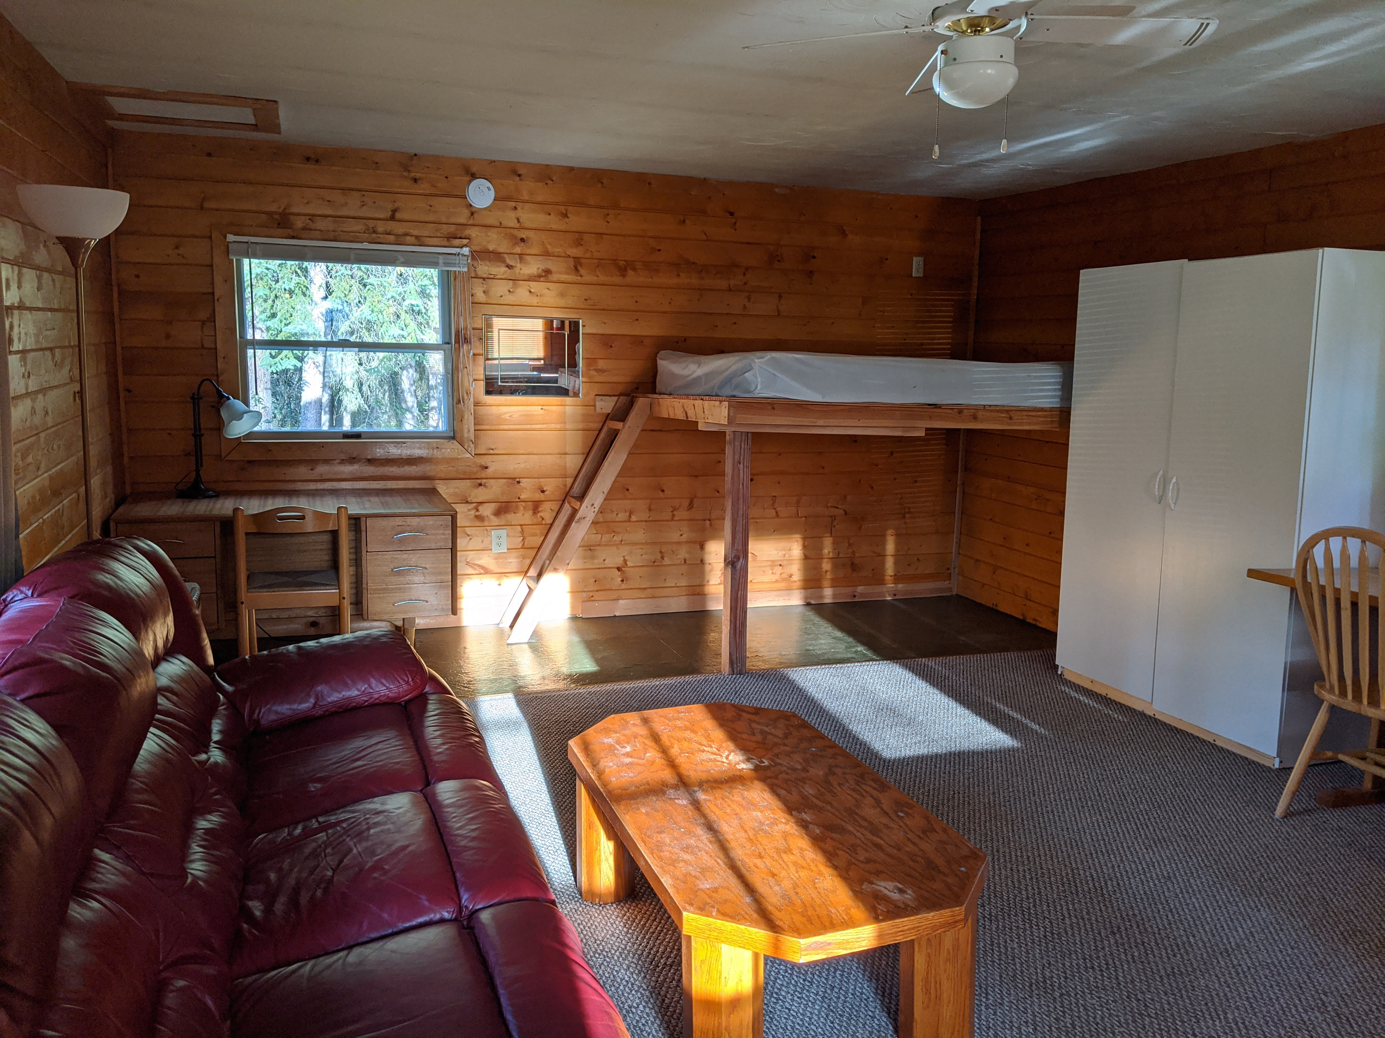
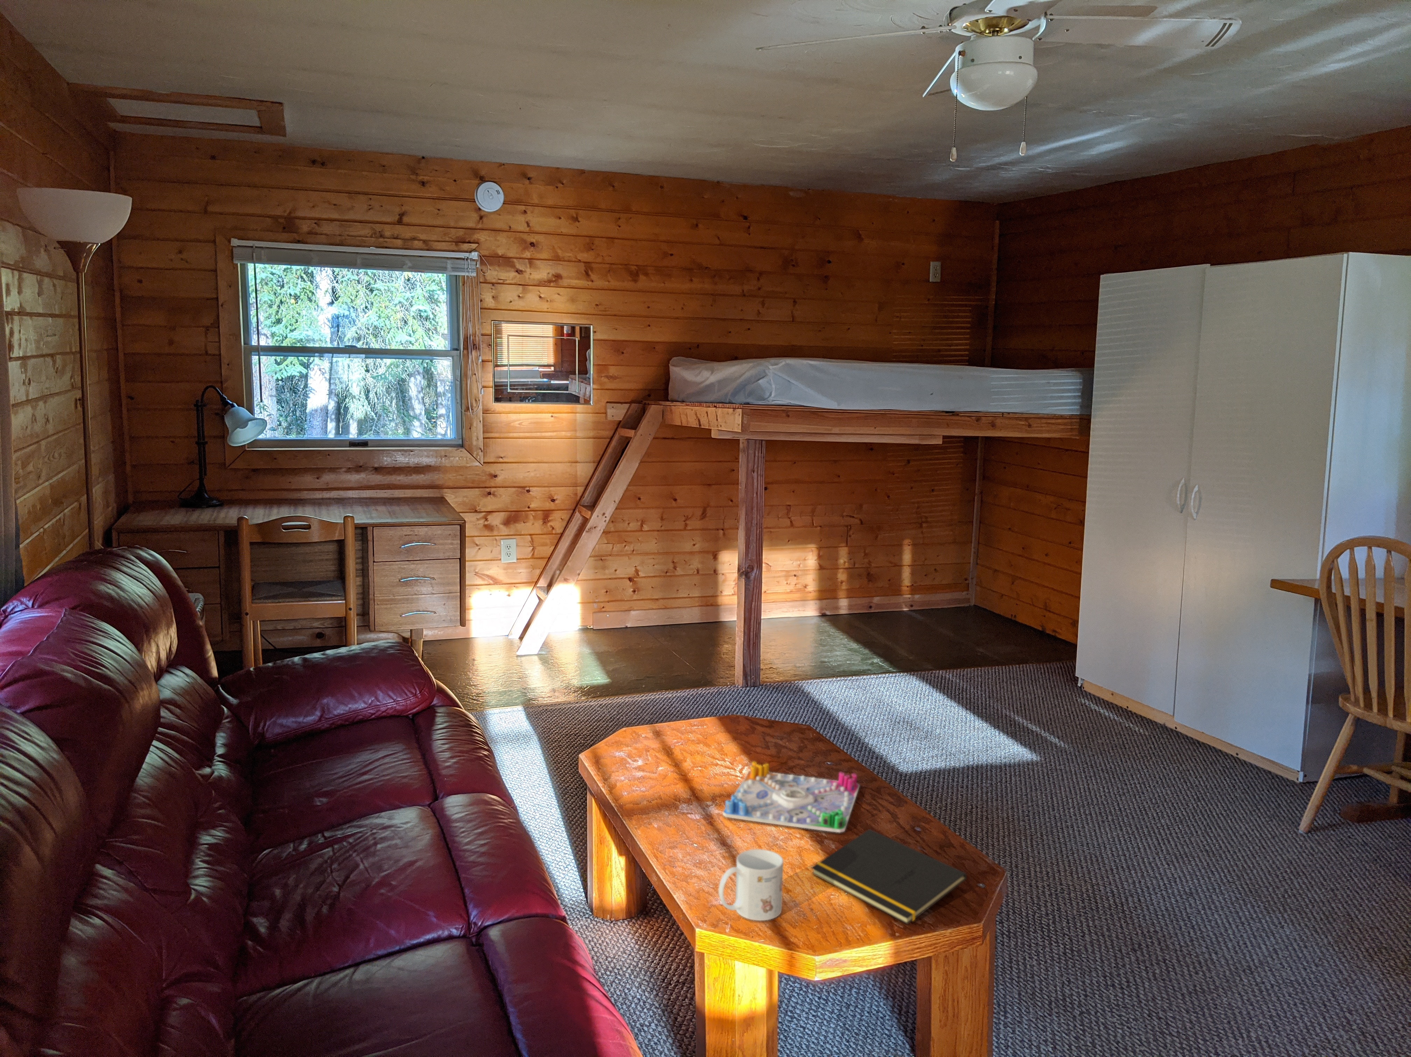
+ board game (793, 794)
+ notepad (887, 873)
+ mug (750, 886)
